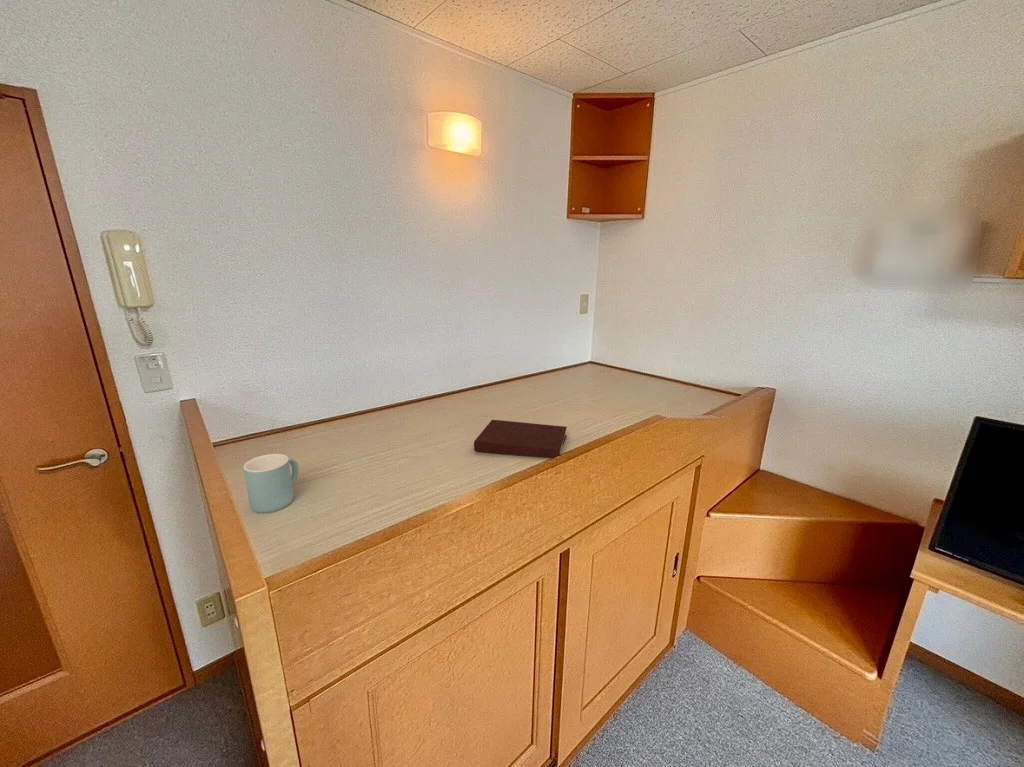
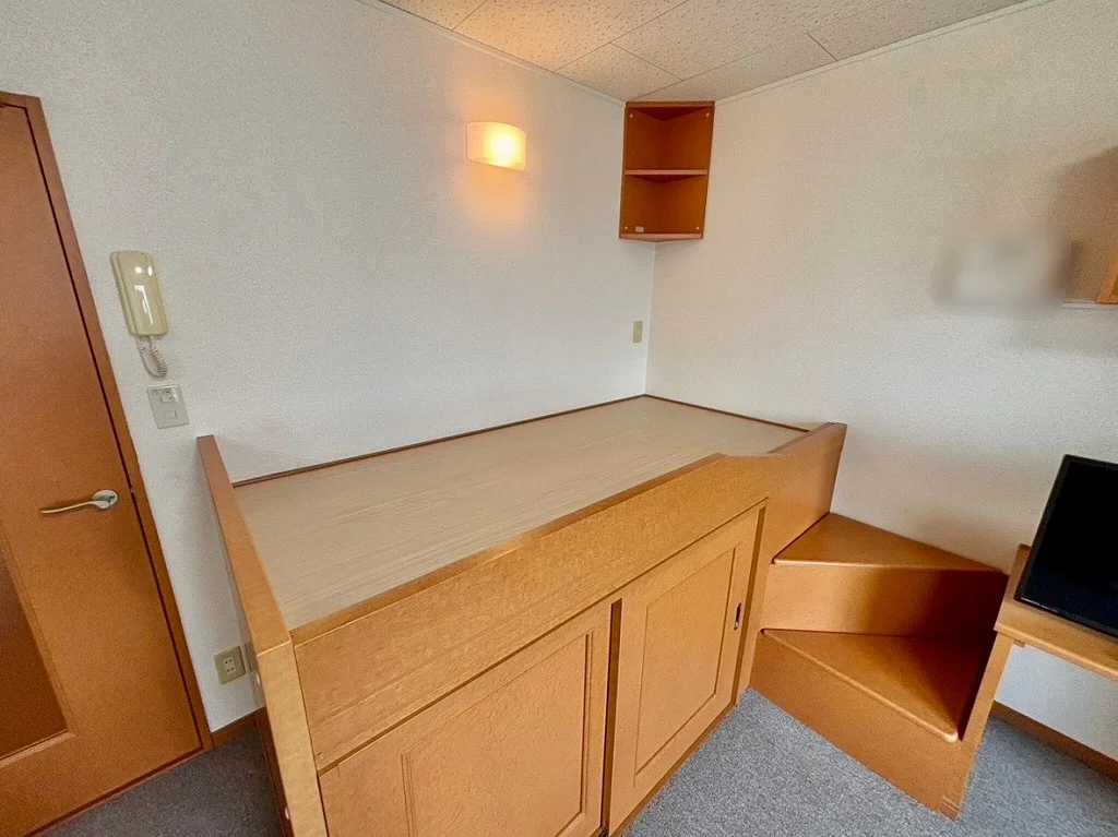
- notebook (522, 438)
- mug (276, 479)
